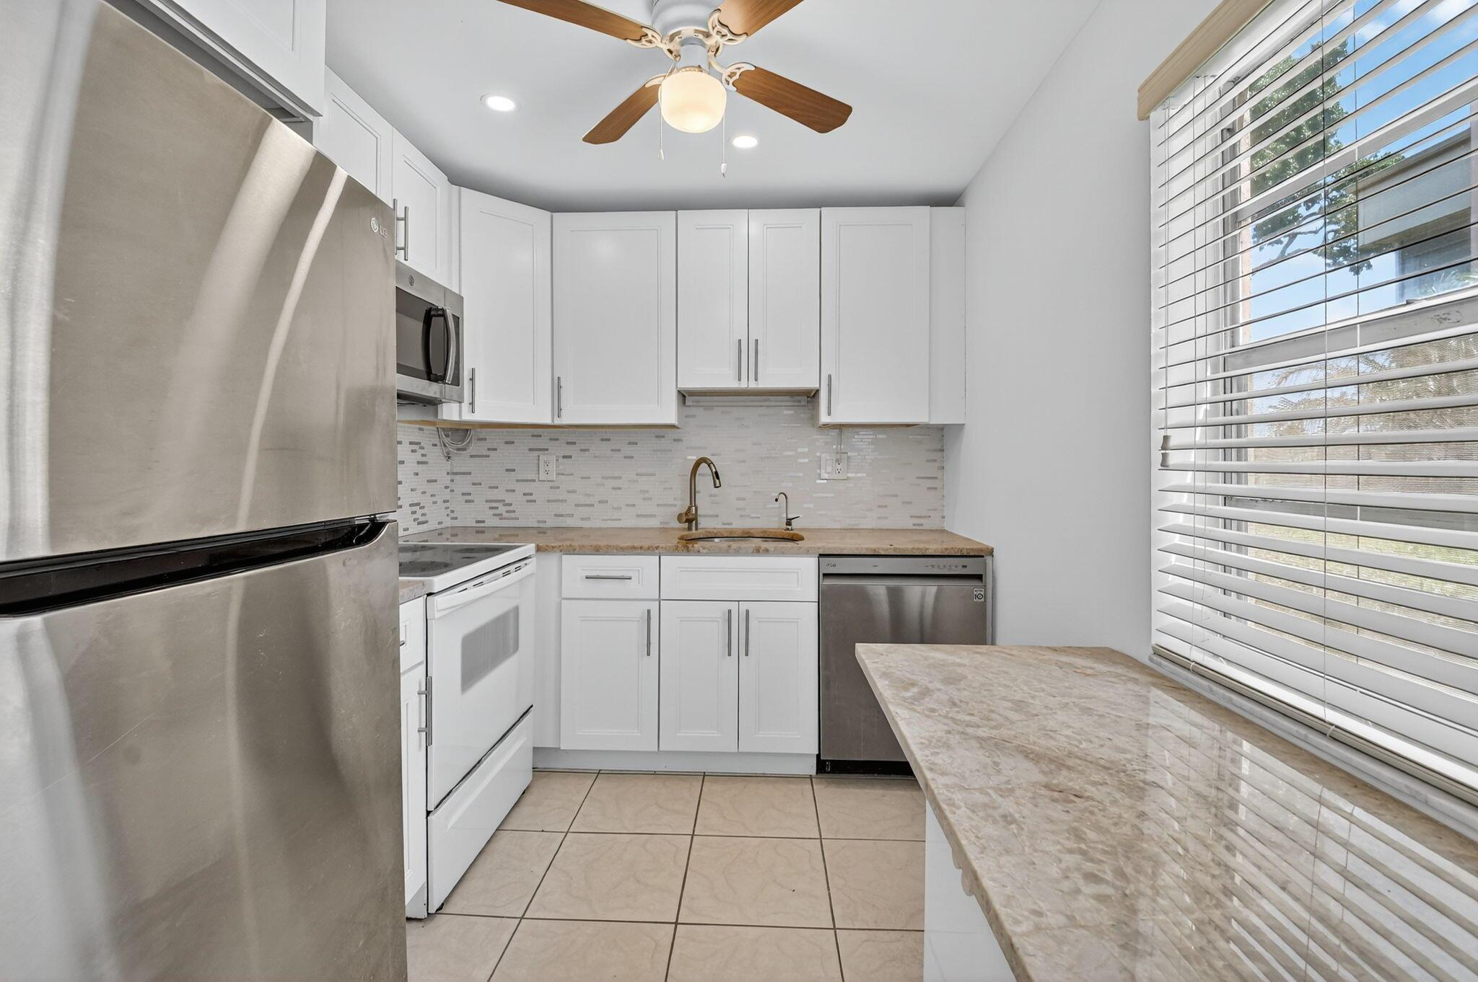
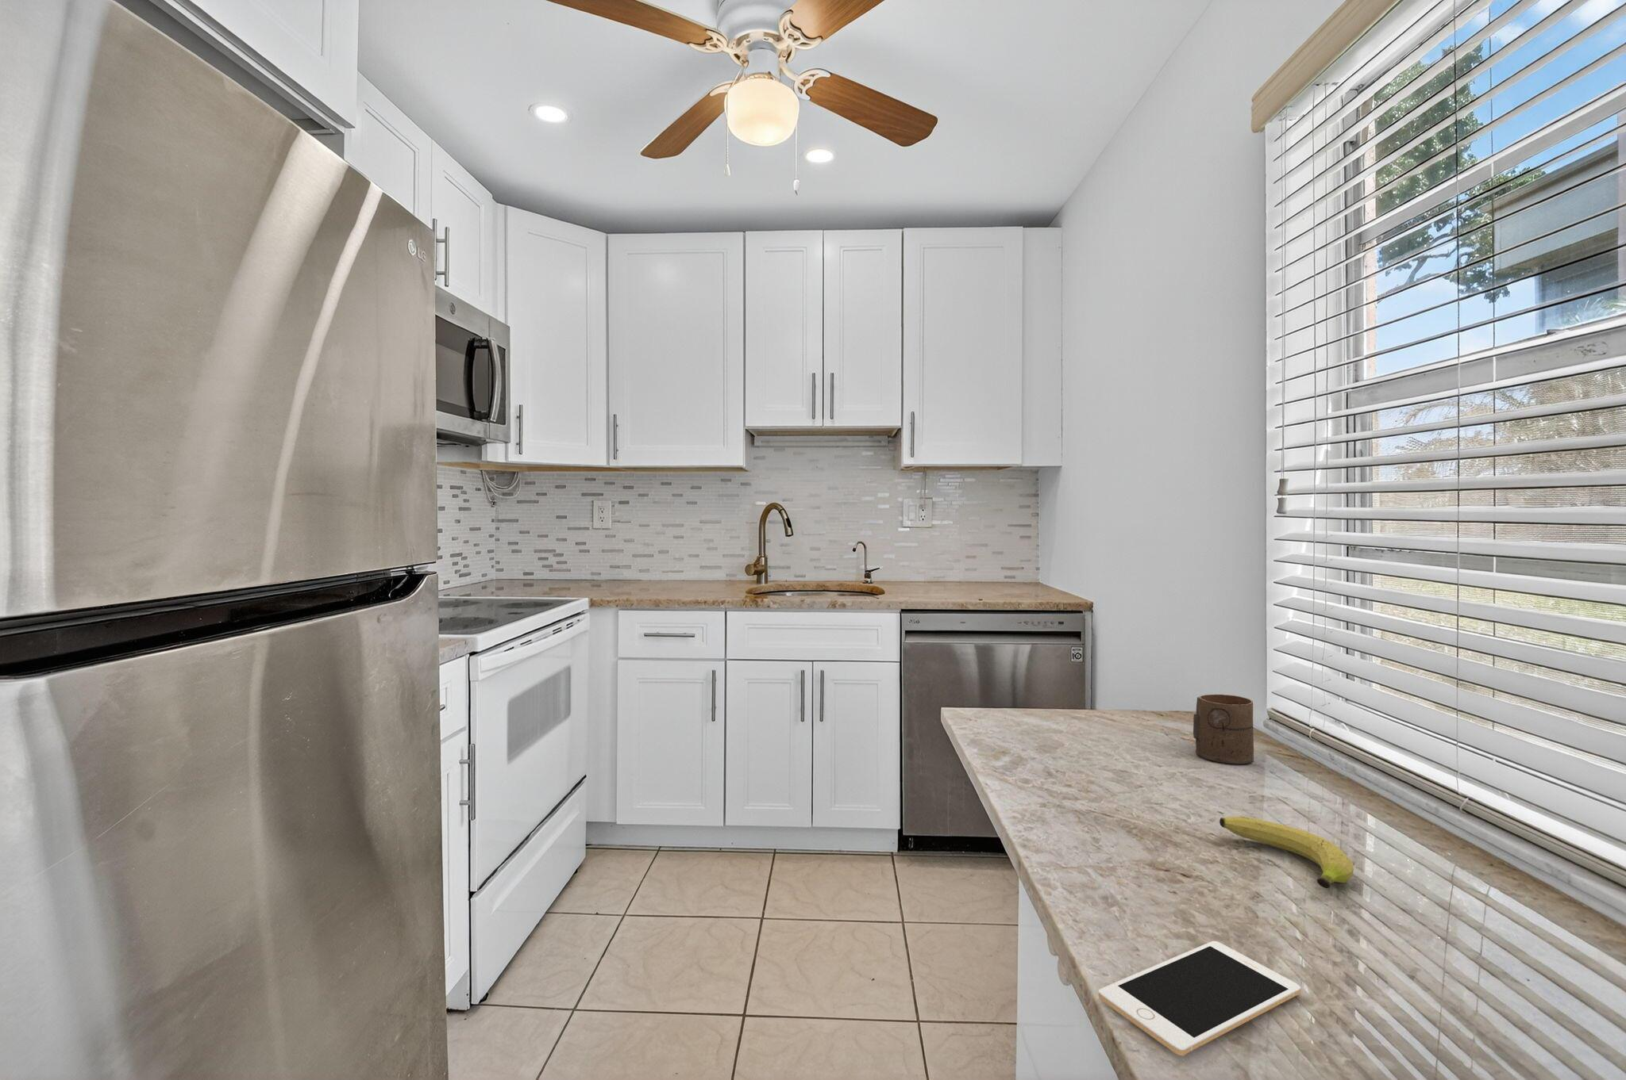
+ fruit (1289, 850)
+ cell phone (1200, 991)
+ cup (1223, 727)
